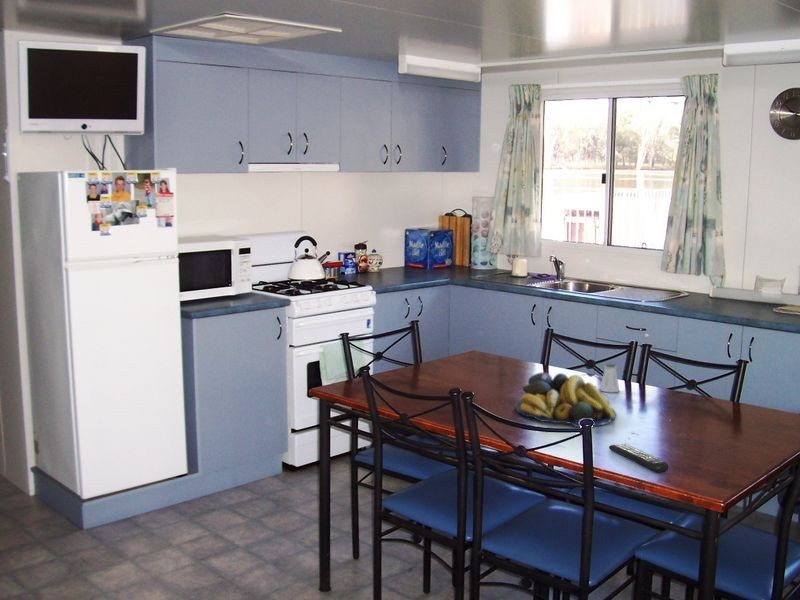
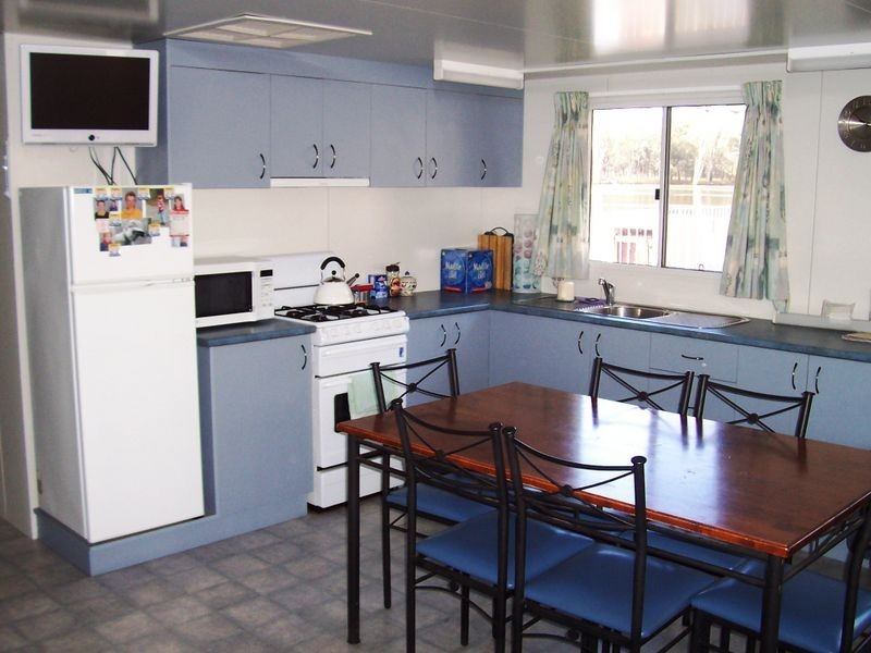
- remote control (637, 456)
- fruit bowl (566, 394)
- saltshaker (610, 377)
